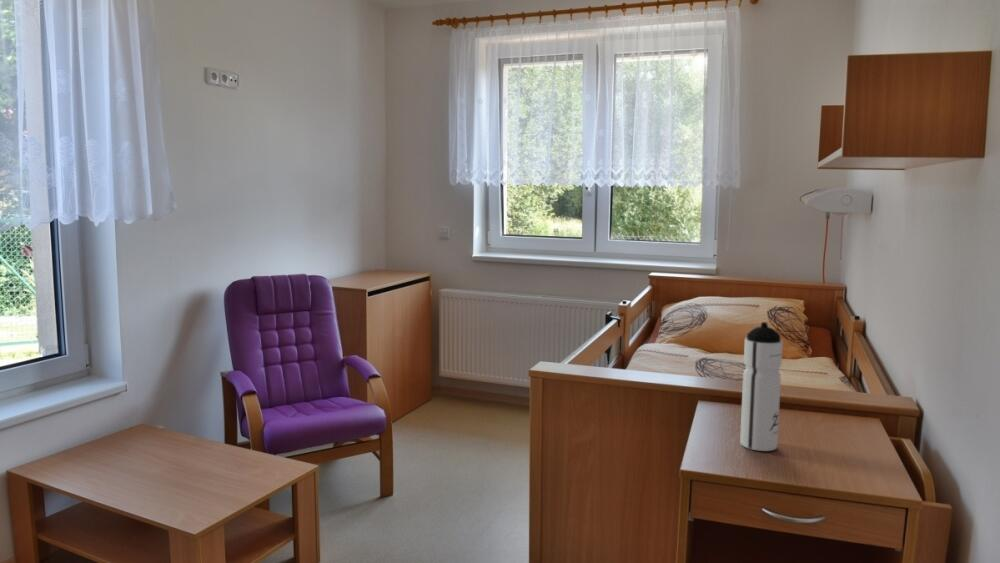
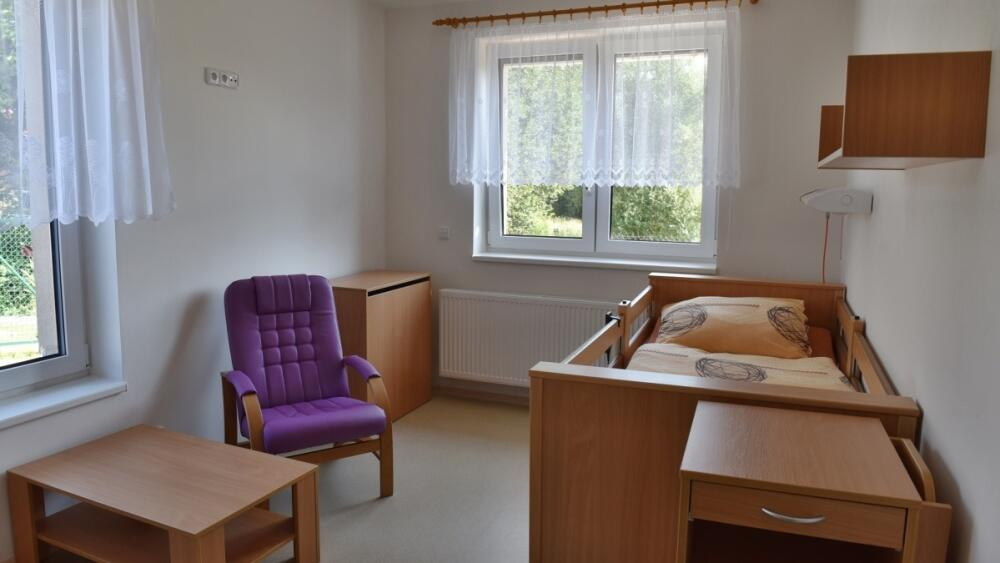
- water bottle (761, 384)
